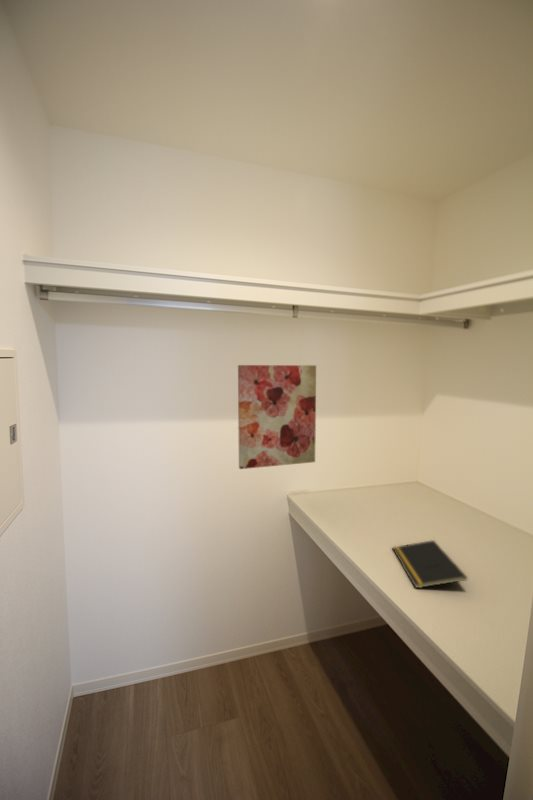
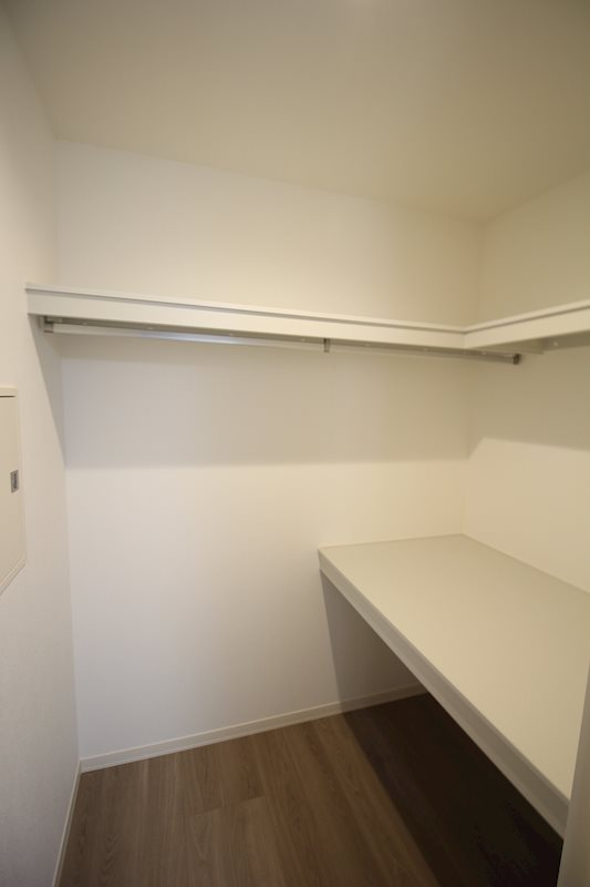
- wall art (278, 415)
- notepad (425, 562)
